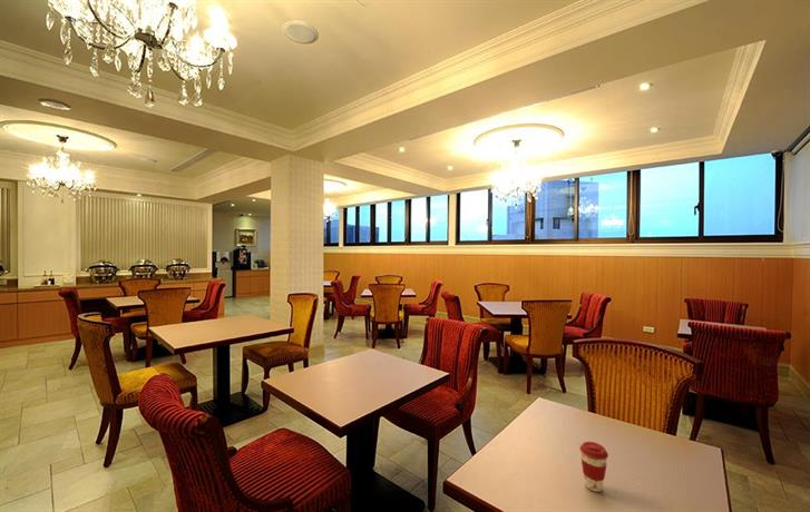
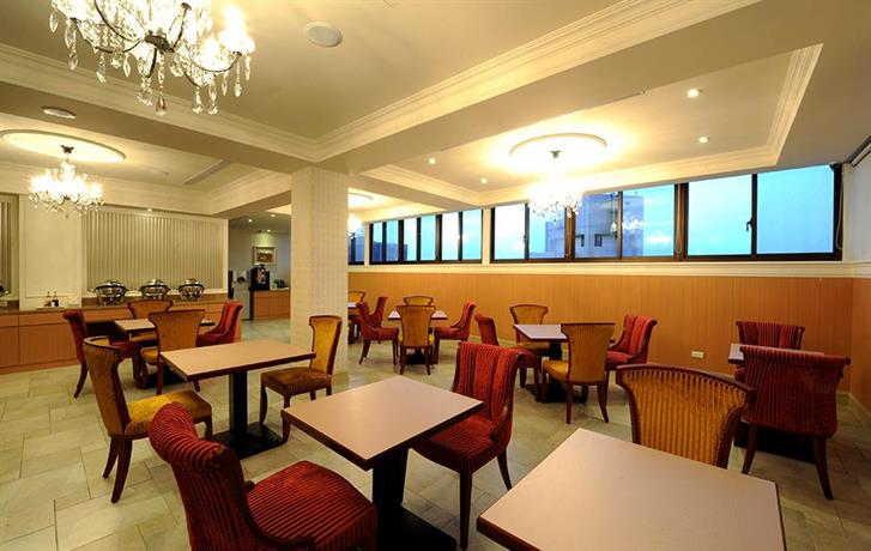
- coffee cup (593, 466)
